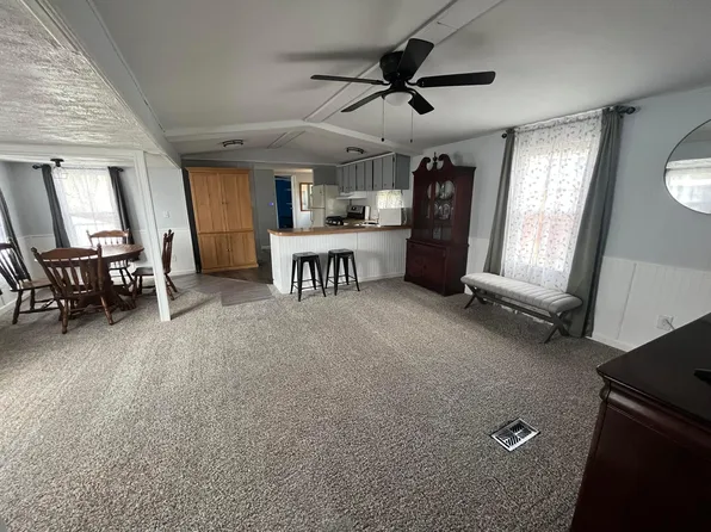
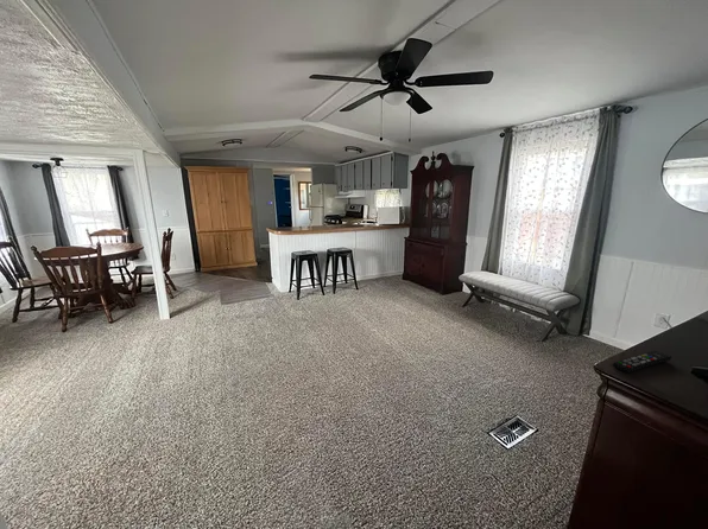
+ remote control (643, 361)
